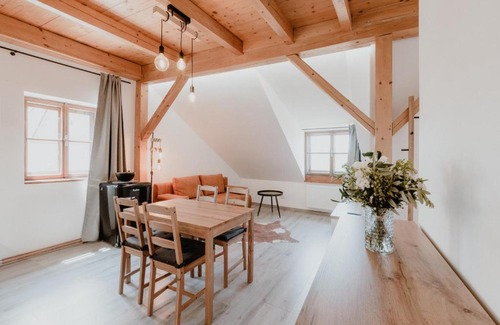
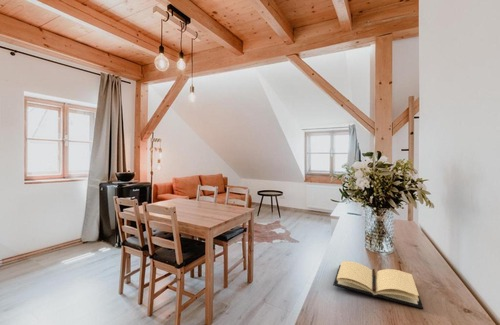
+ book (374, 278)
